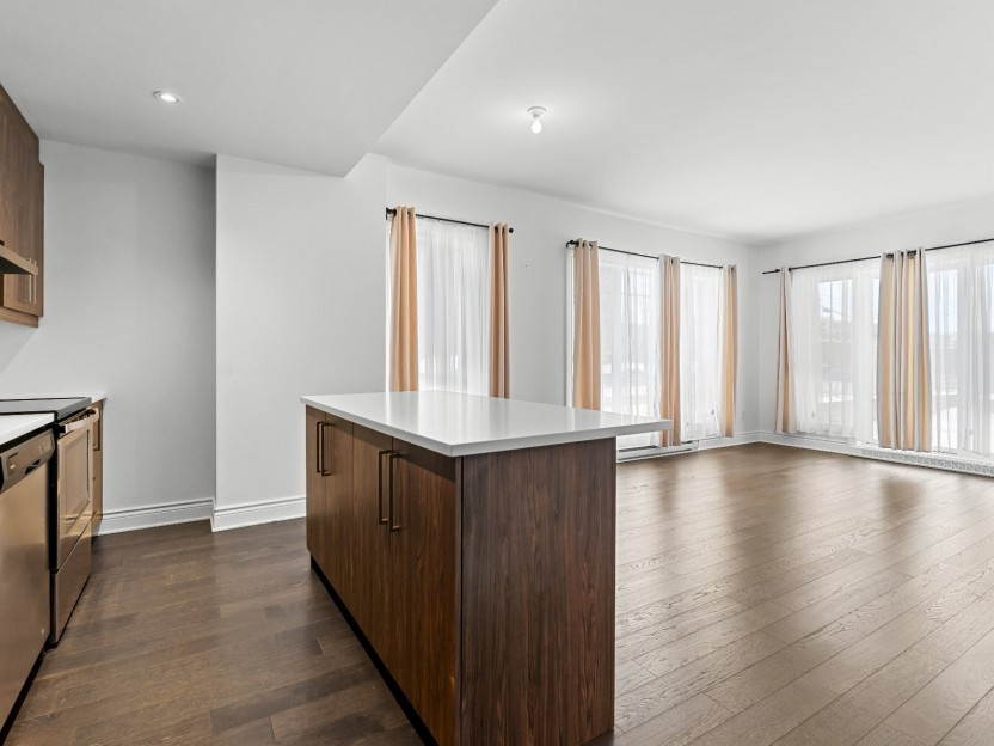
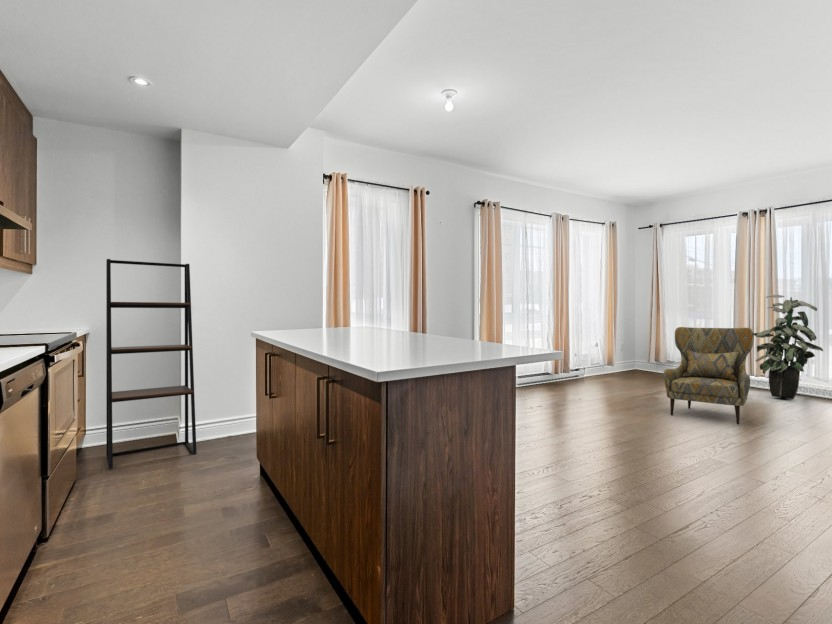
+ armchair (708, 371)
+ shelving unit (151, 351)
+ indoor plant (783, 346)
